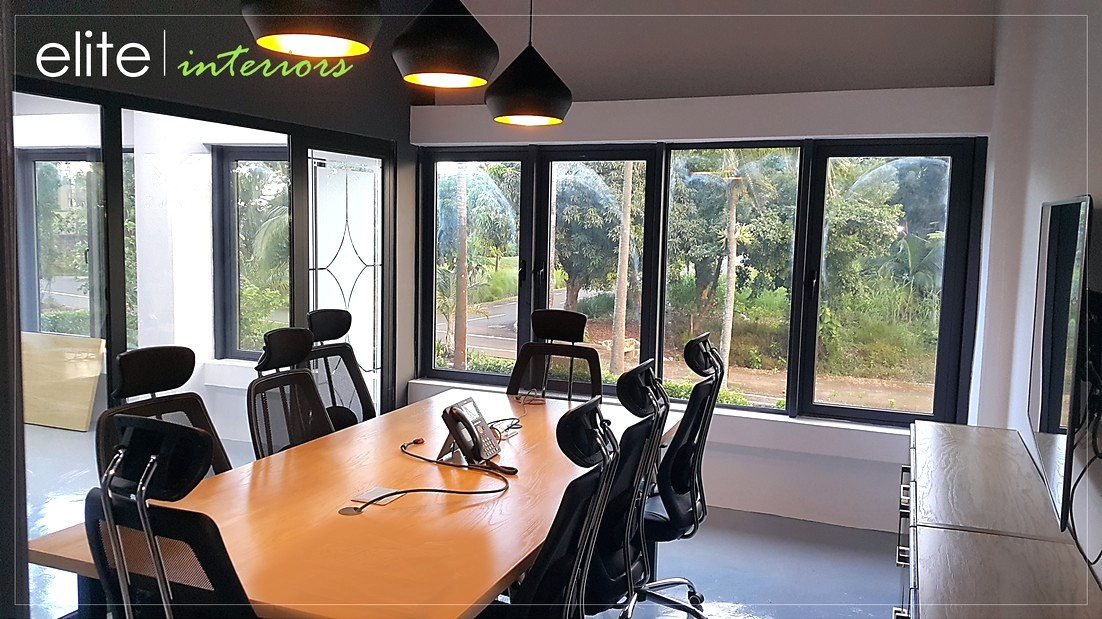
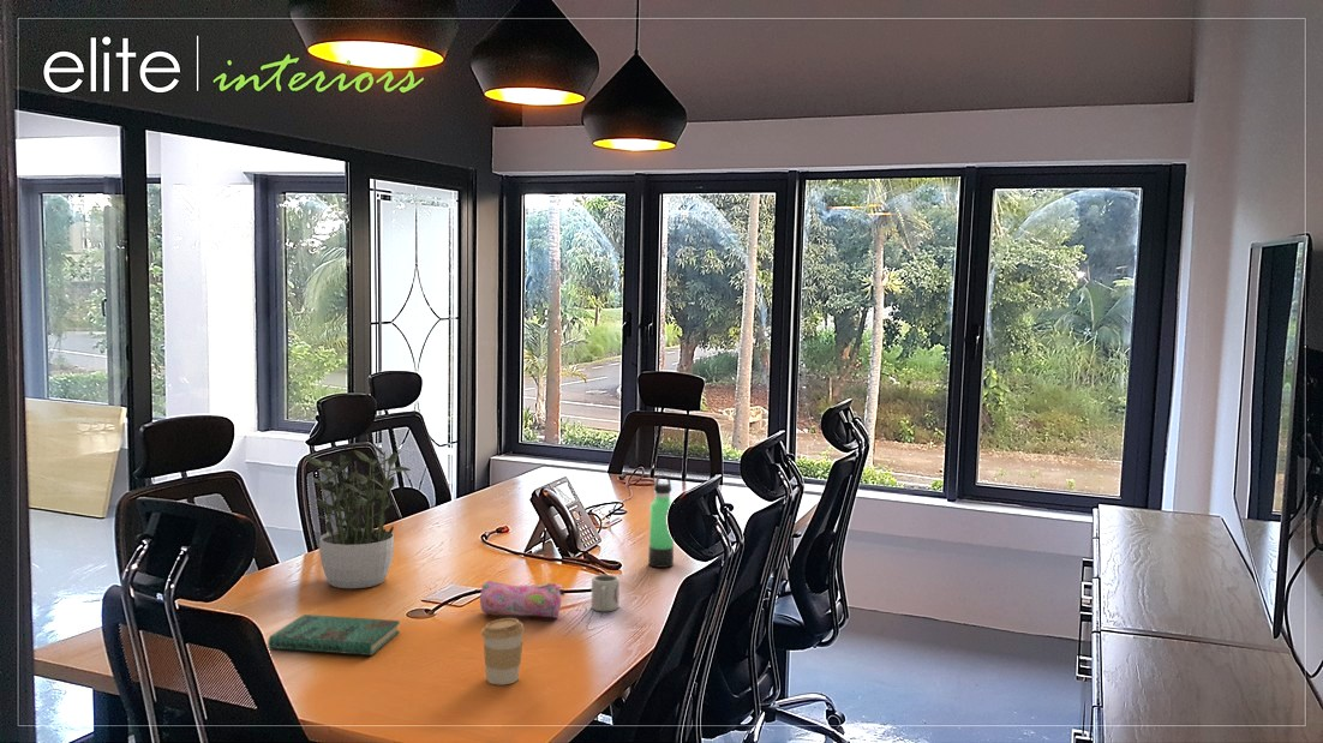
+ coffee cup (502, 649)
+ pencil case (521, 598)
+ potted plant (358, 514)
+ book (335, 634)
+ thermos bottle (662, 520)
+ cup (604, 594)
